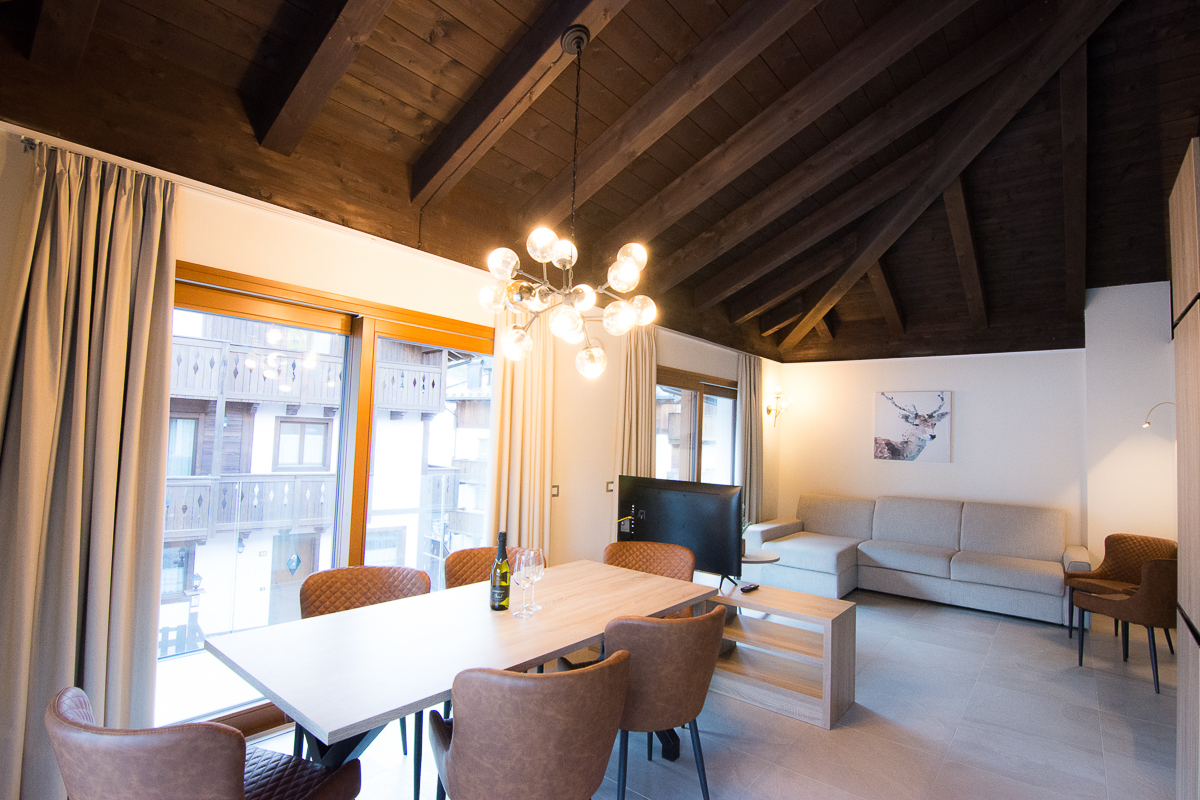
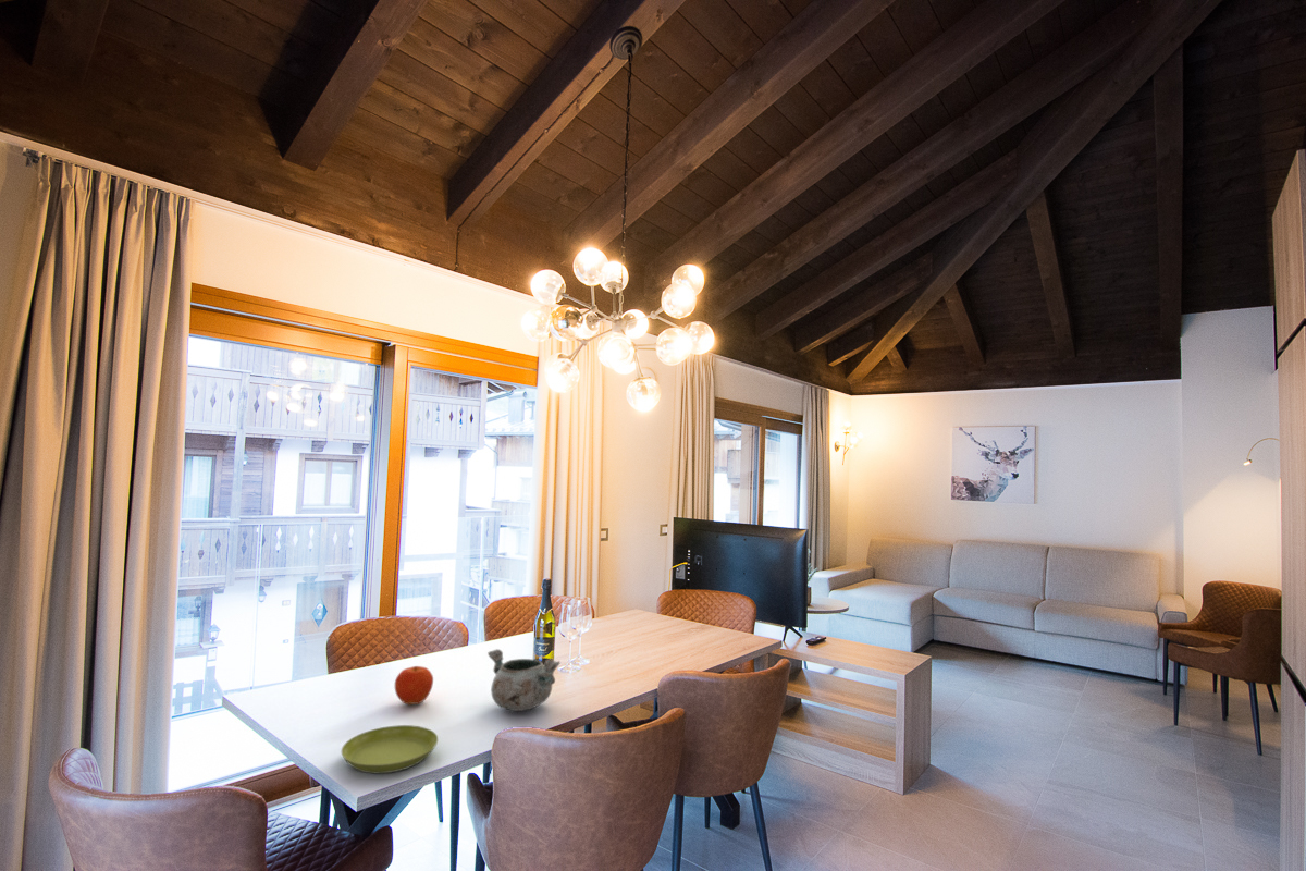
+ fruit (414, 684)
+ decorative bowl (520, 679)
+ saucer (390, 750)
